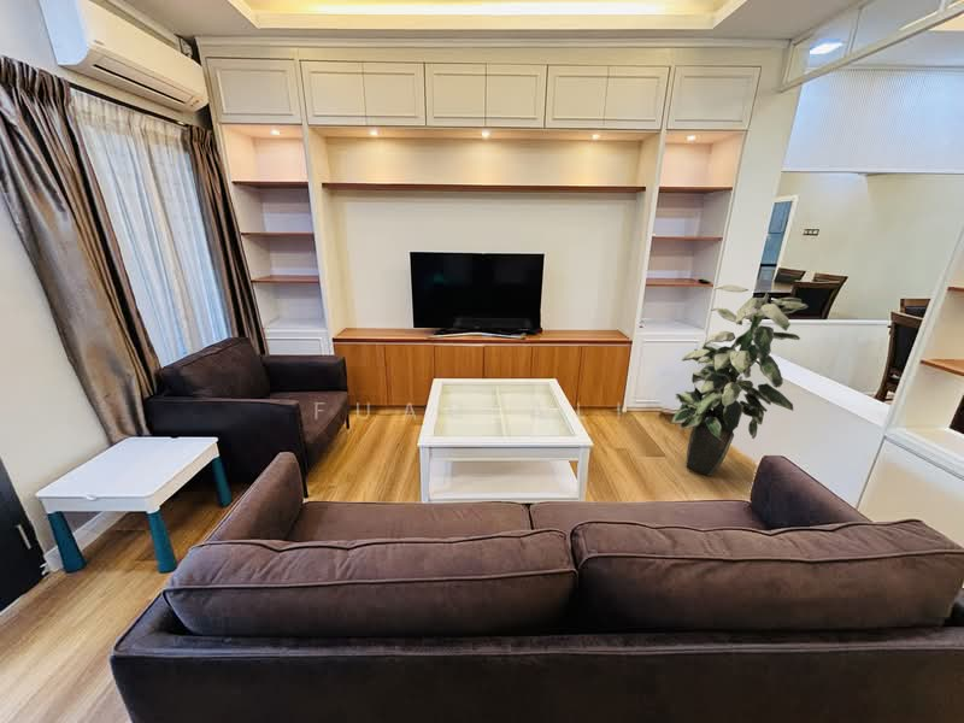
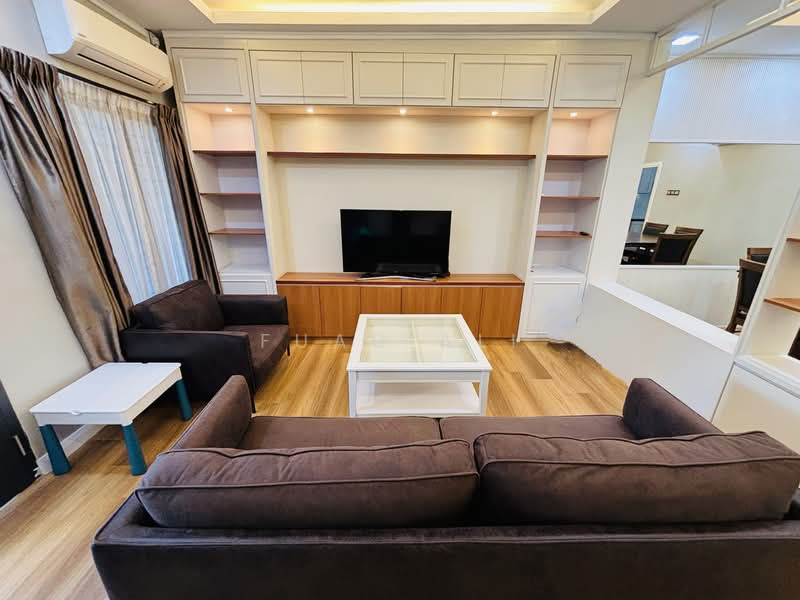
- indoor plant (725, 383)
